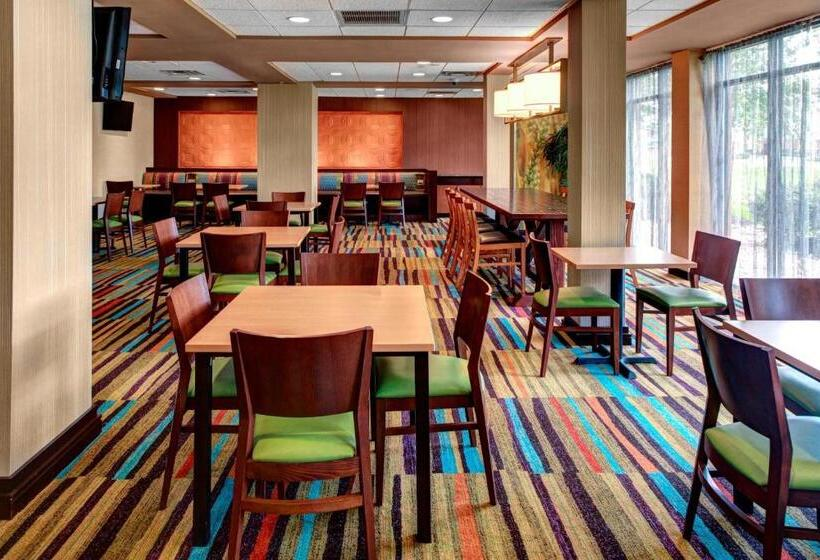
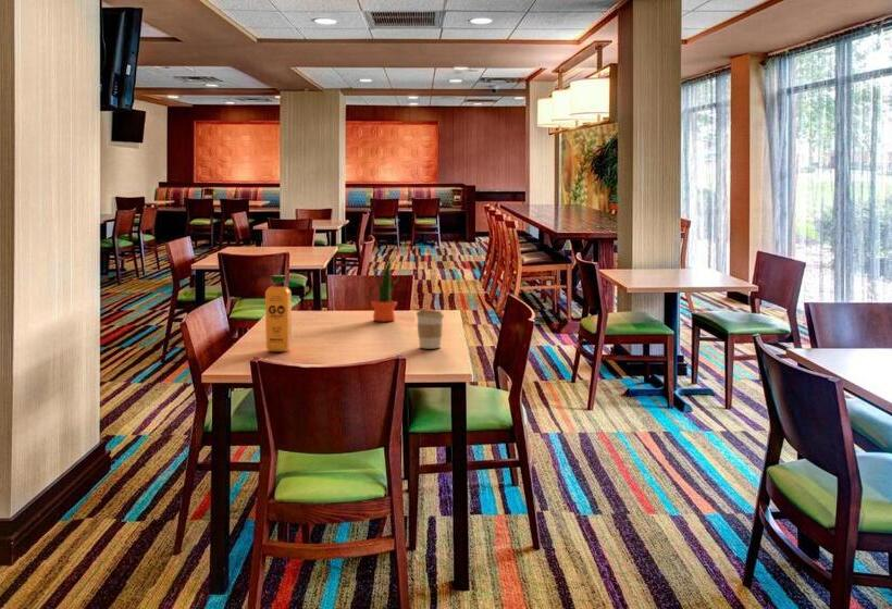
+ potted plant (386, 289)
+ coffee cup (430, 327)
+ juice bottle (278, 313)
